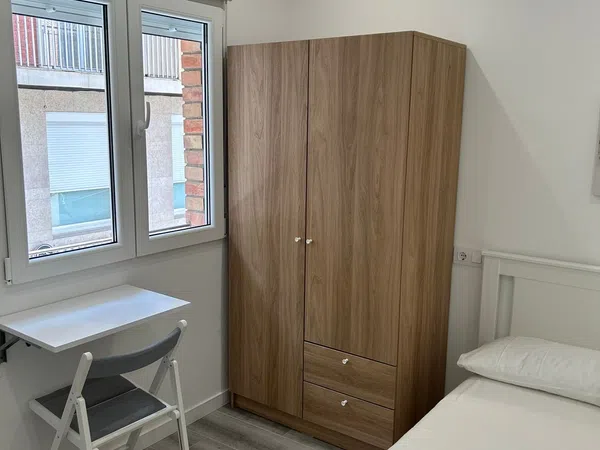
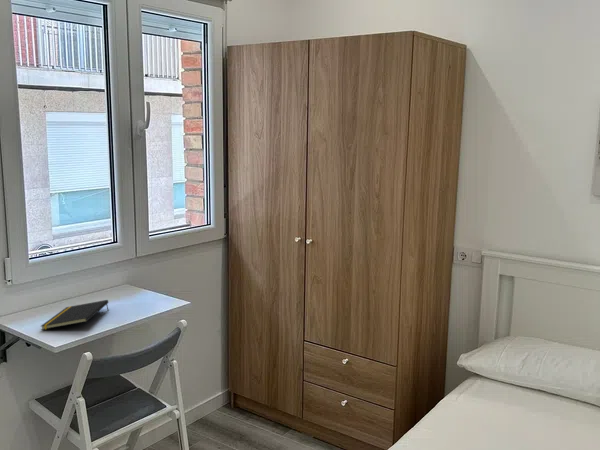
+ notepad (76, 314)
